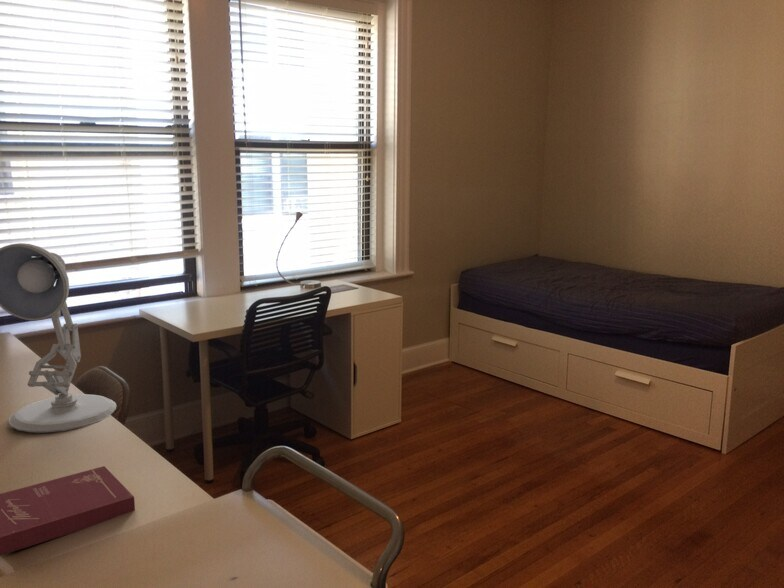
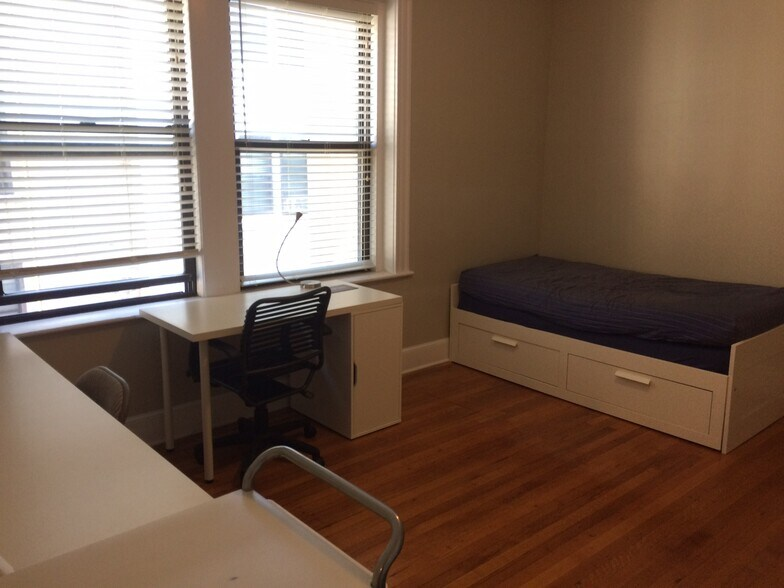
- desk lamp (54, 328)
- book (55, 506)
